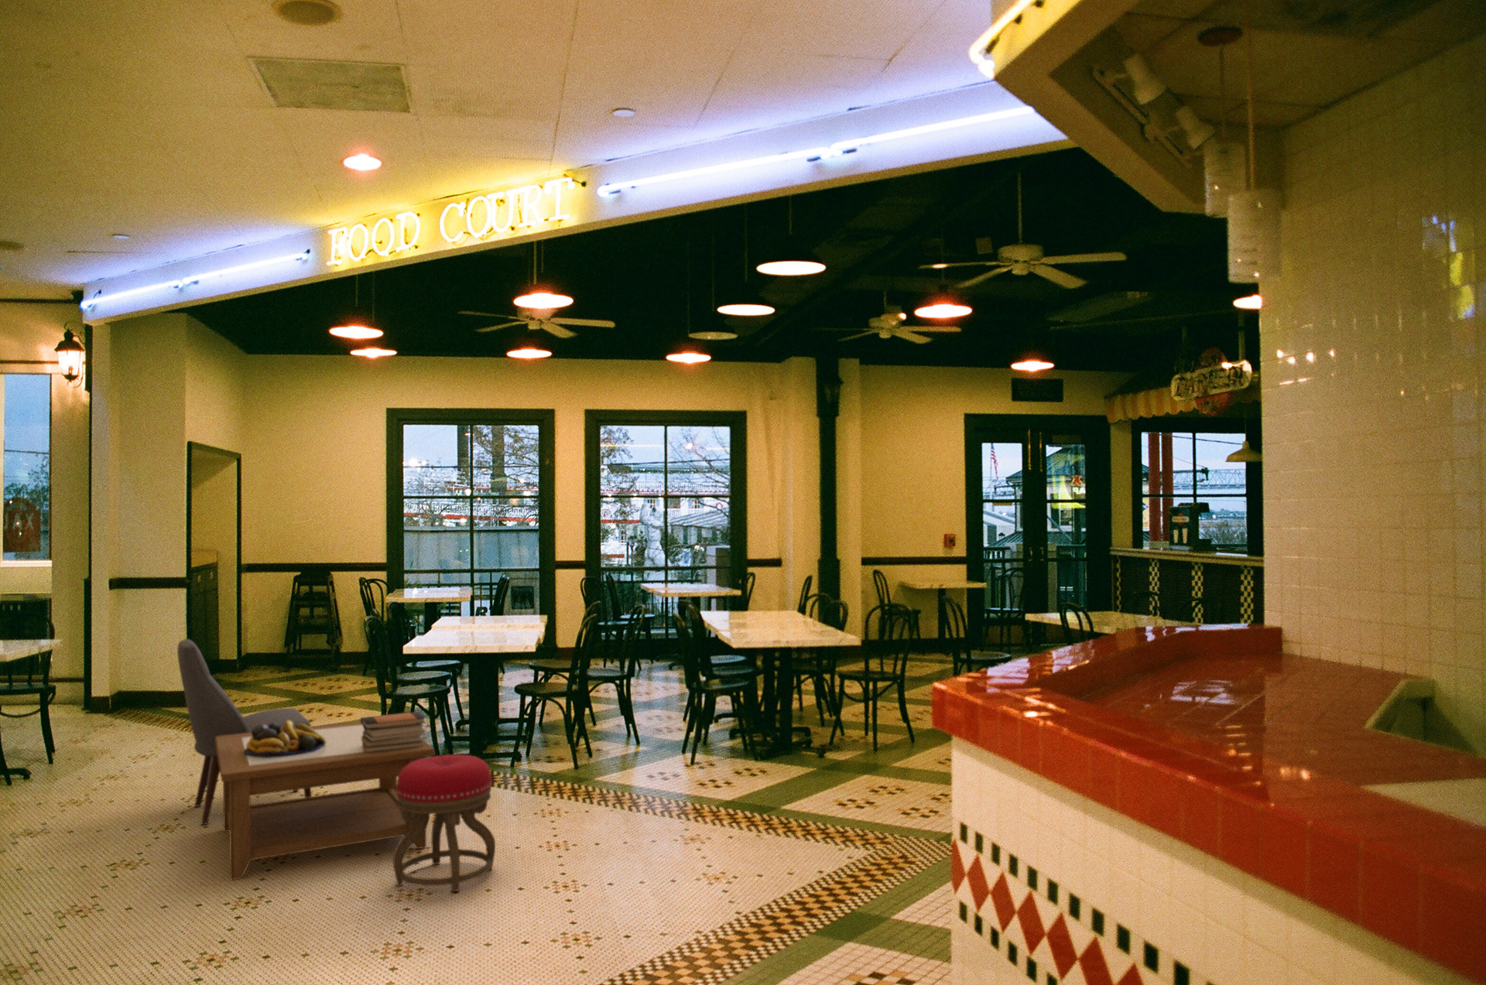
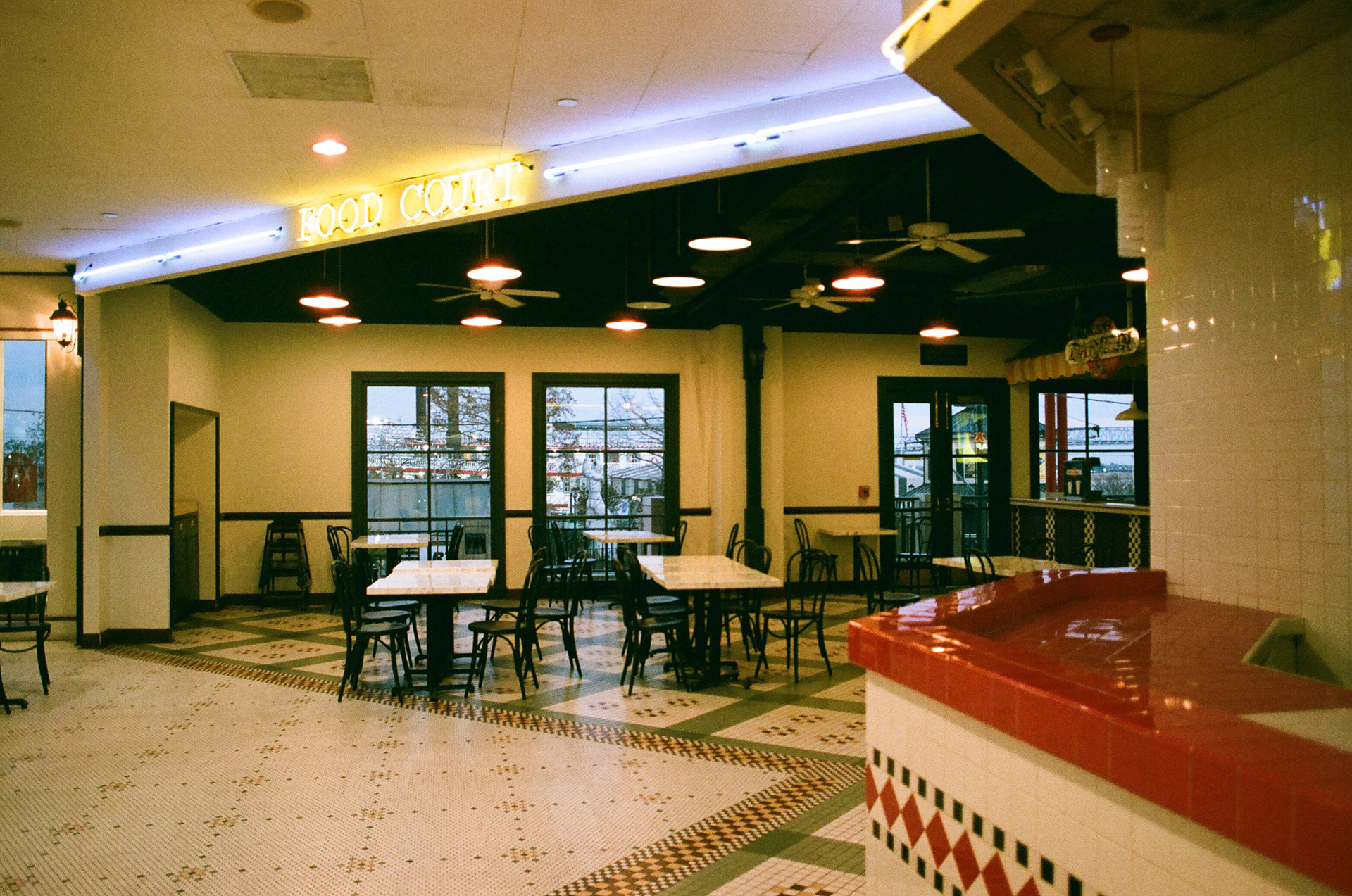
- chair (243, 722)
- coffee table (321, 786)
- book stack (393, 731)
- fruit bowl (285, 735)
- stool (444, 819)
